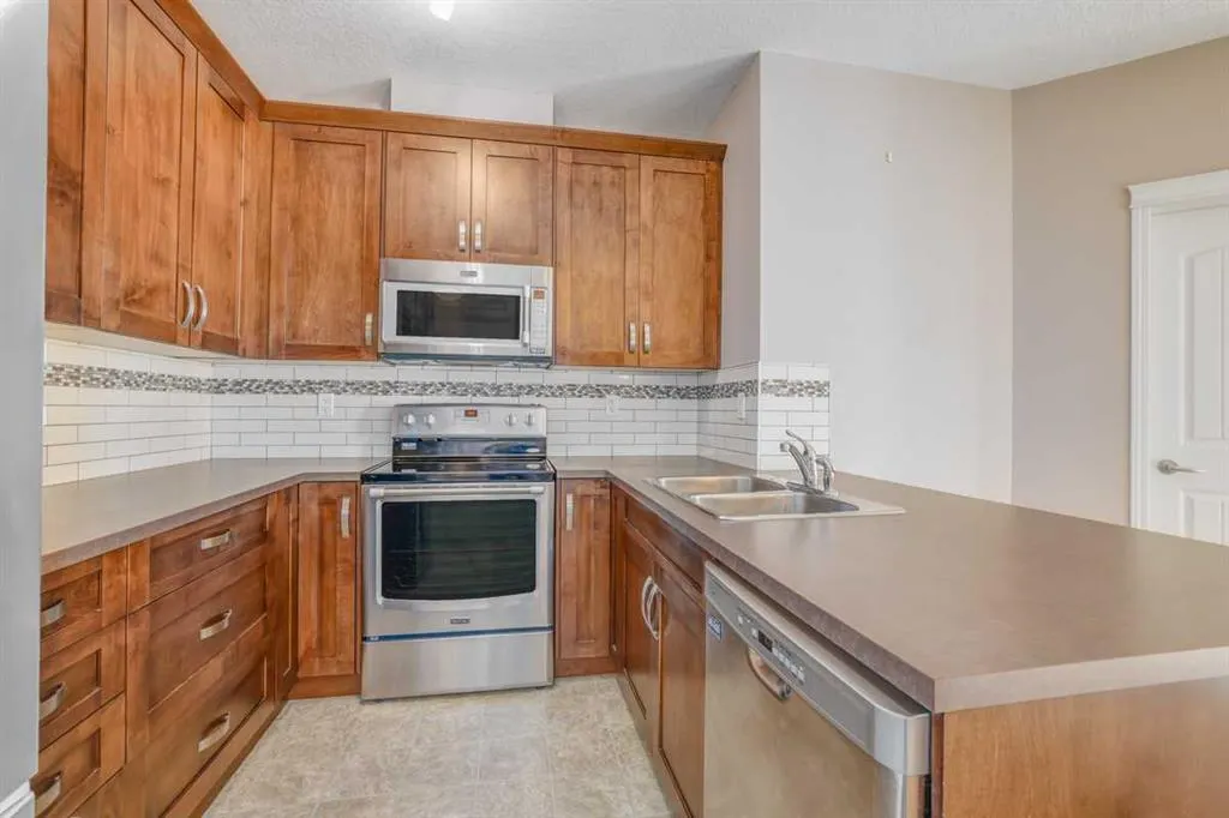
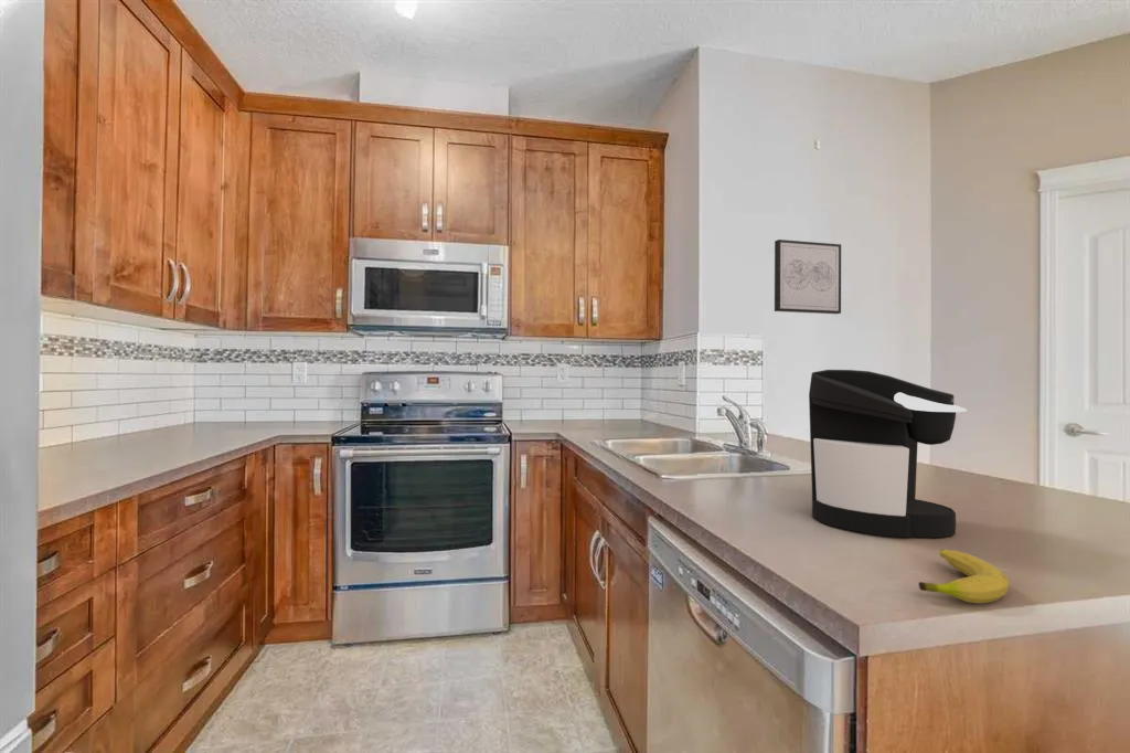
+ coffee maker (882, 445)
+ fruit (955, 580)
+ wall art (808, 277)
